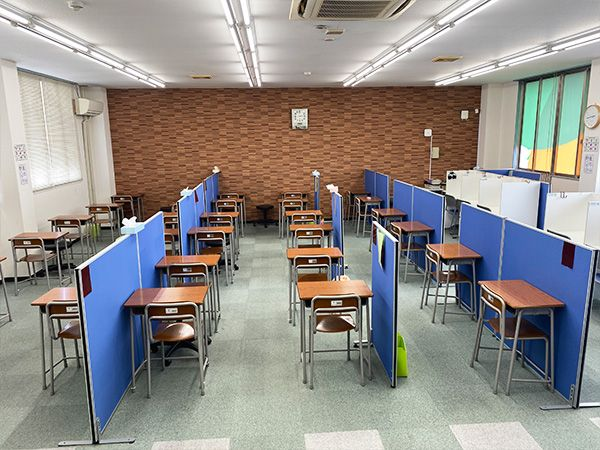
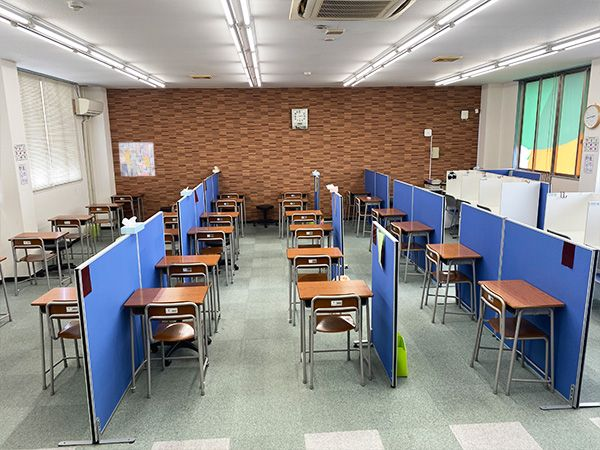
+ wall art (137, 159)
